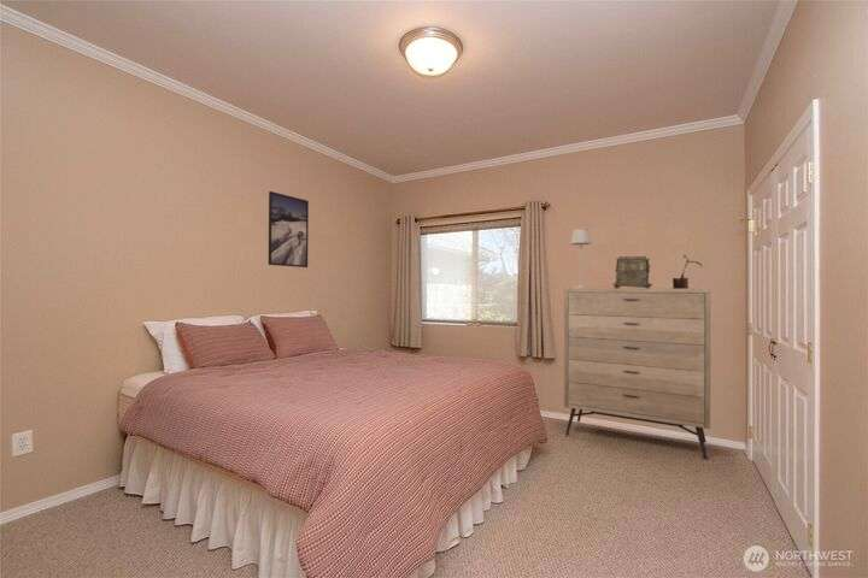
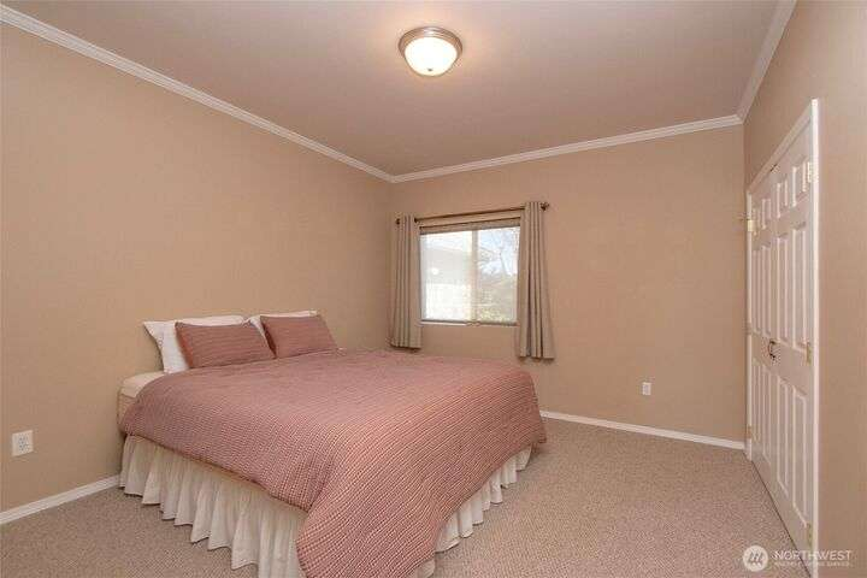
- potted plant (684, 270)
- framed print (288, 231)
- table lamp (581, 258)
- dresser (634, 362)
- decorative box (632, 271)
